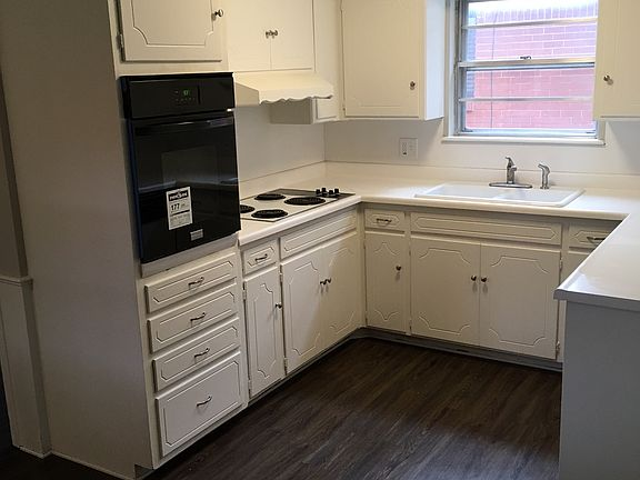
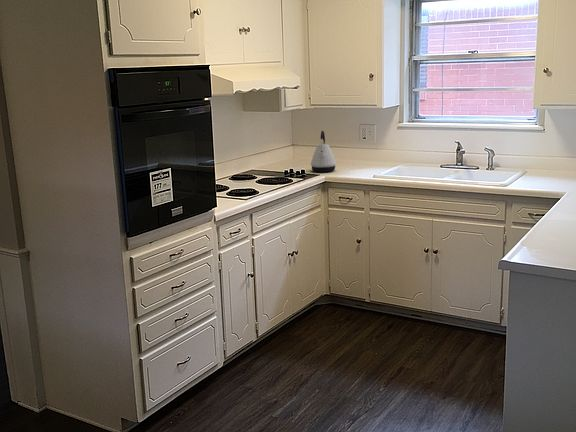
+ kettle (322, 151)
